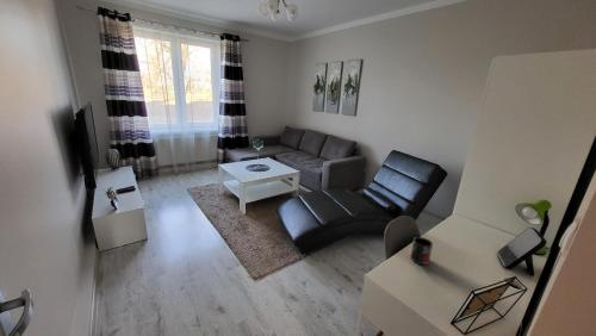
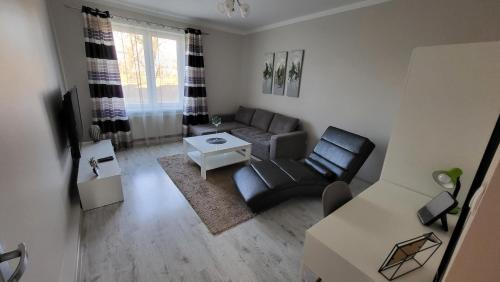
- mug (418, 251)
